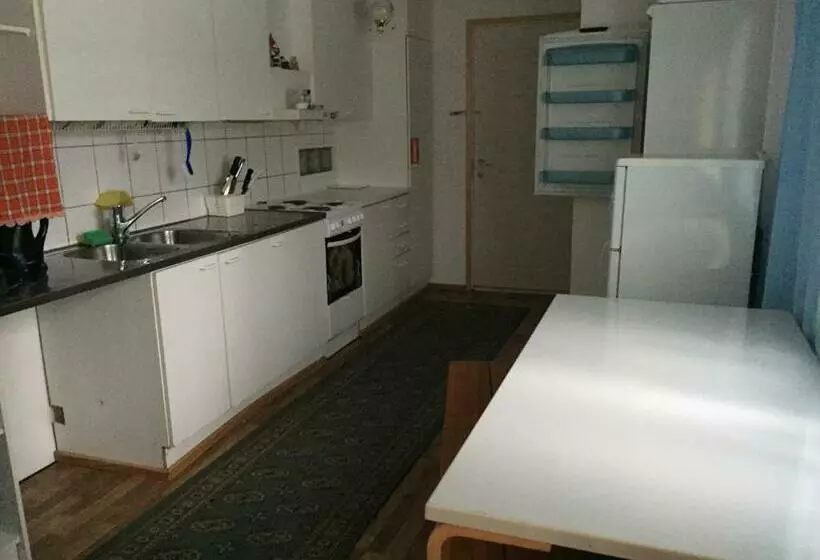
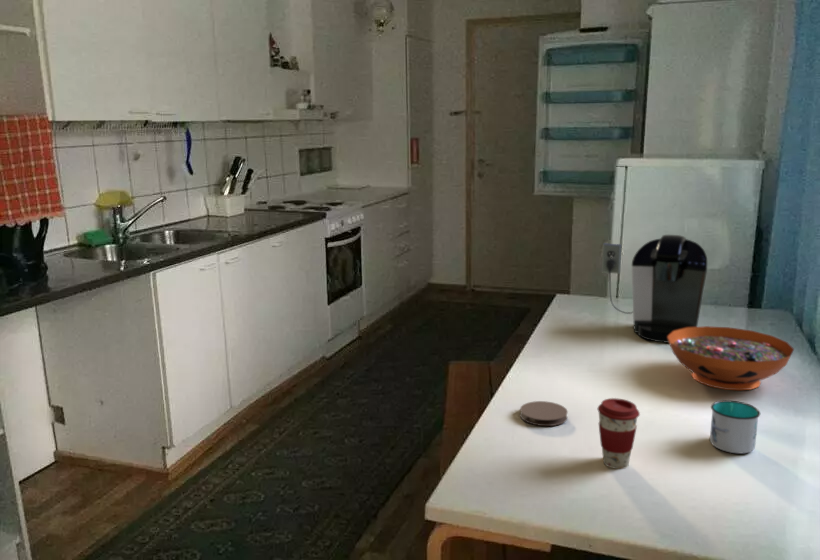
+ mug (733, 424)
+ coaster (543, 413)
+ coffee maker (648, 283)
+ coffee cup (617, 434)
+ decorative bowl (727, 360)
